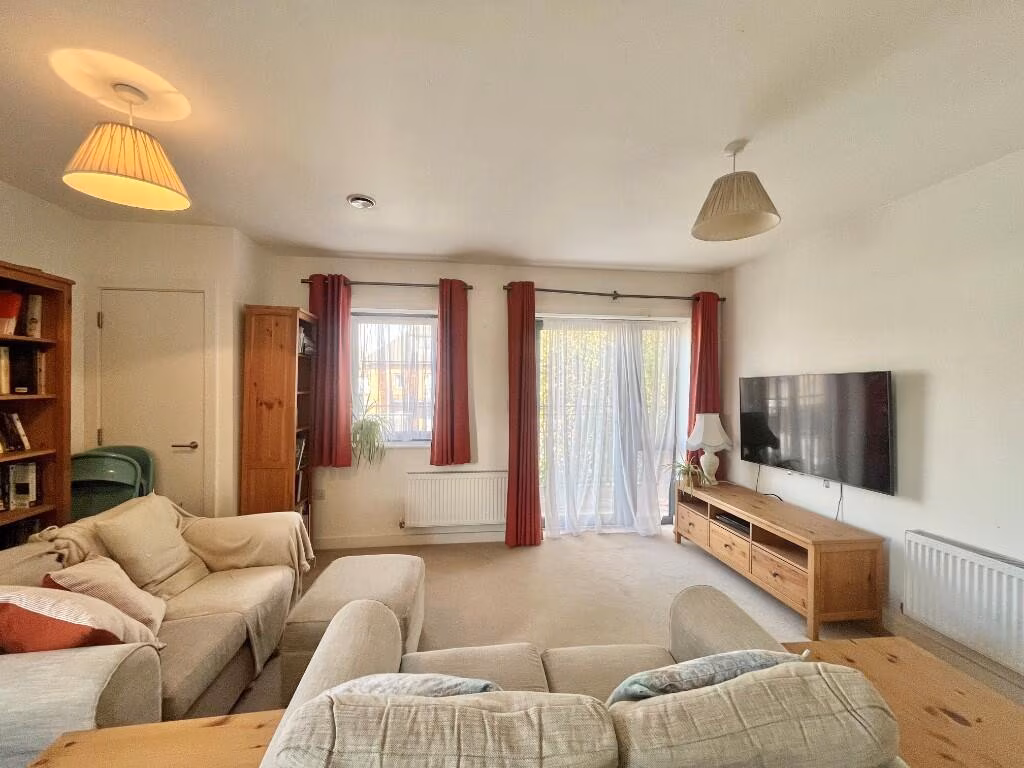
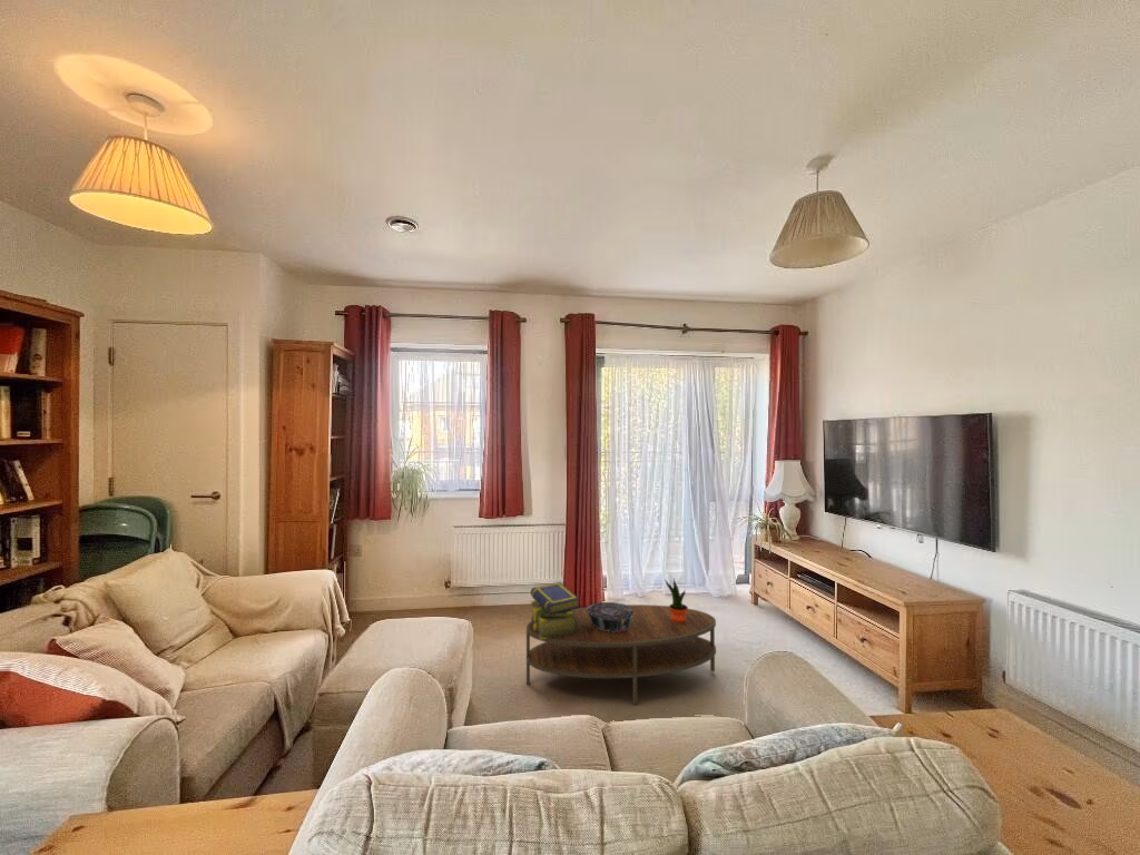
+ potted plant (676, 599)
+ decorative bowl (611, 617)
+ stack of books (554, 608)
+ coffee table (622, 649)
